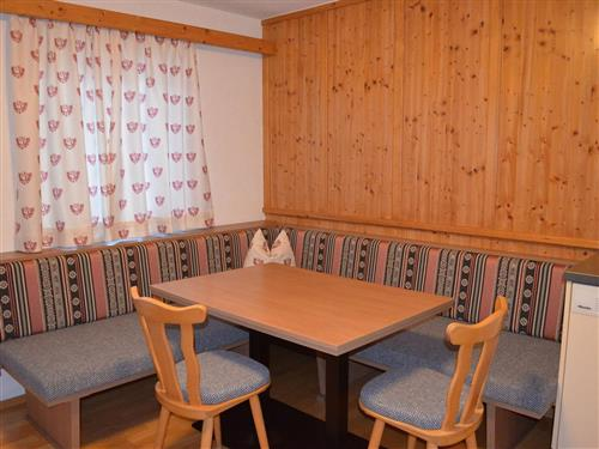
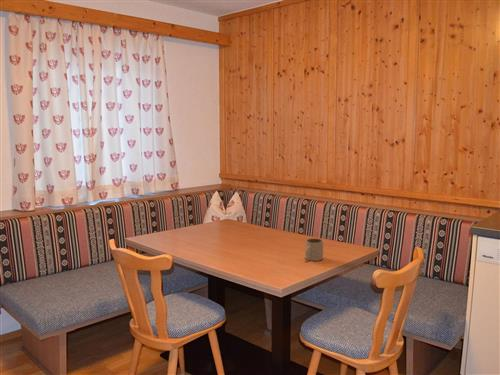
+ mug (312, 250)
